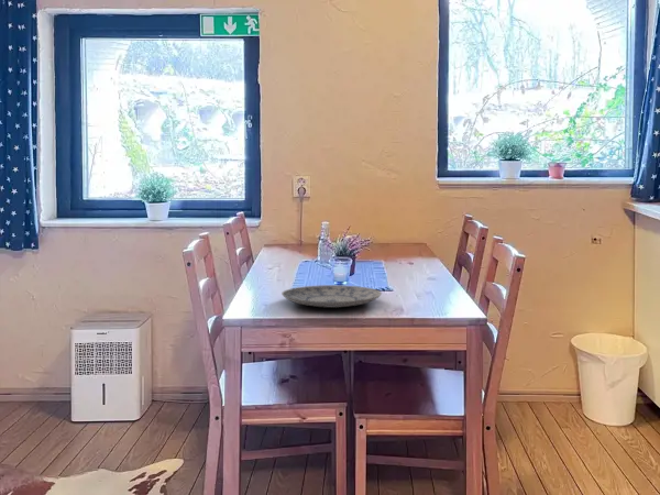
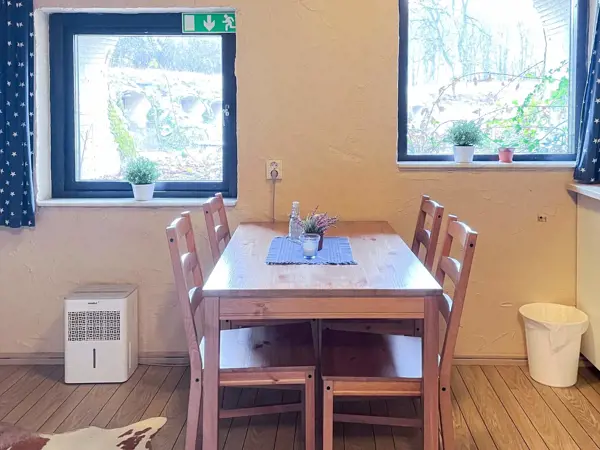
- plate (331, 297)
